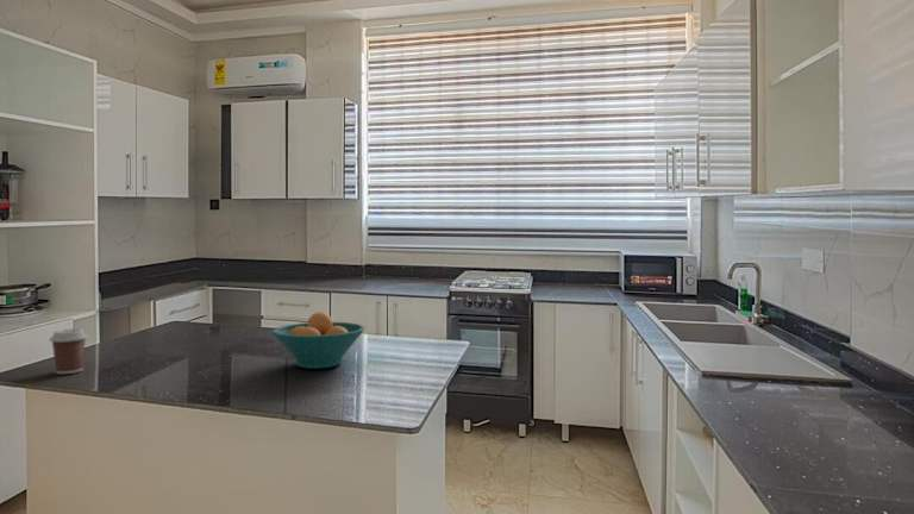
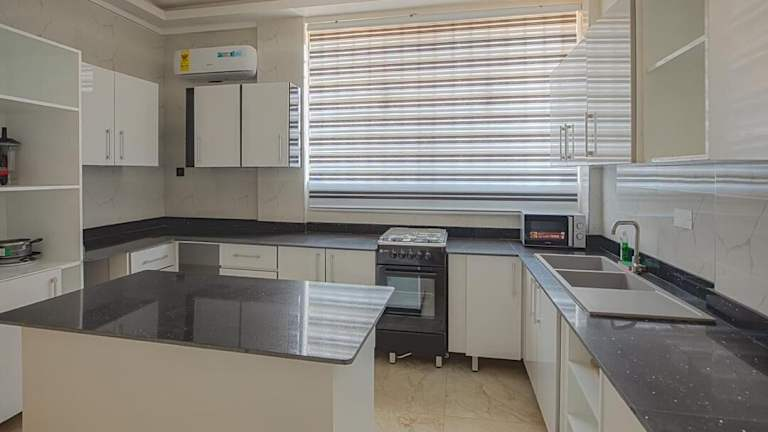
- fruit bowl (319, 338)
- coffee cup (69, 351)
